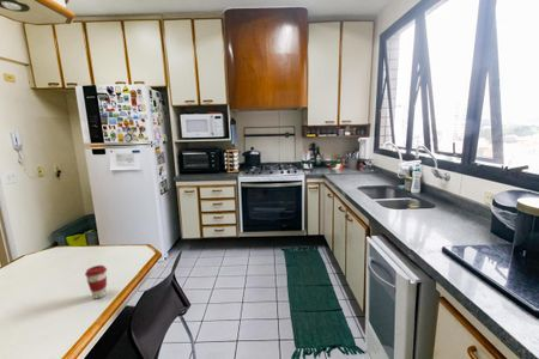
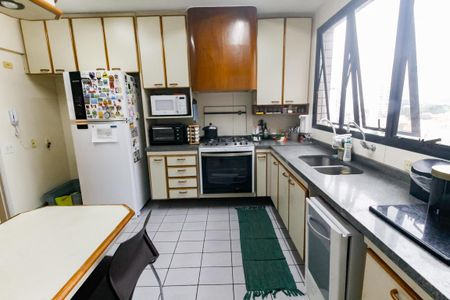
- coffee cup (97, 281)
